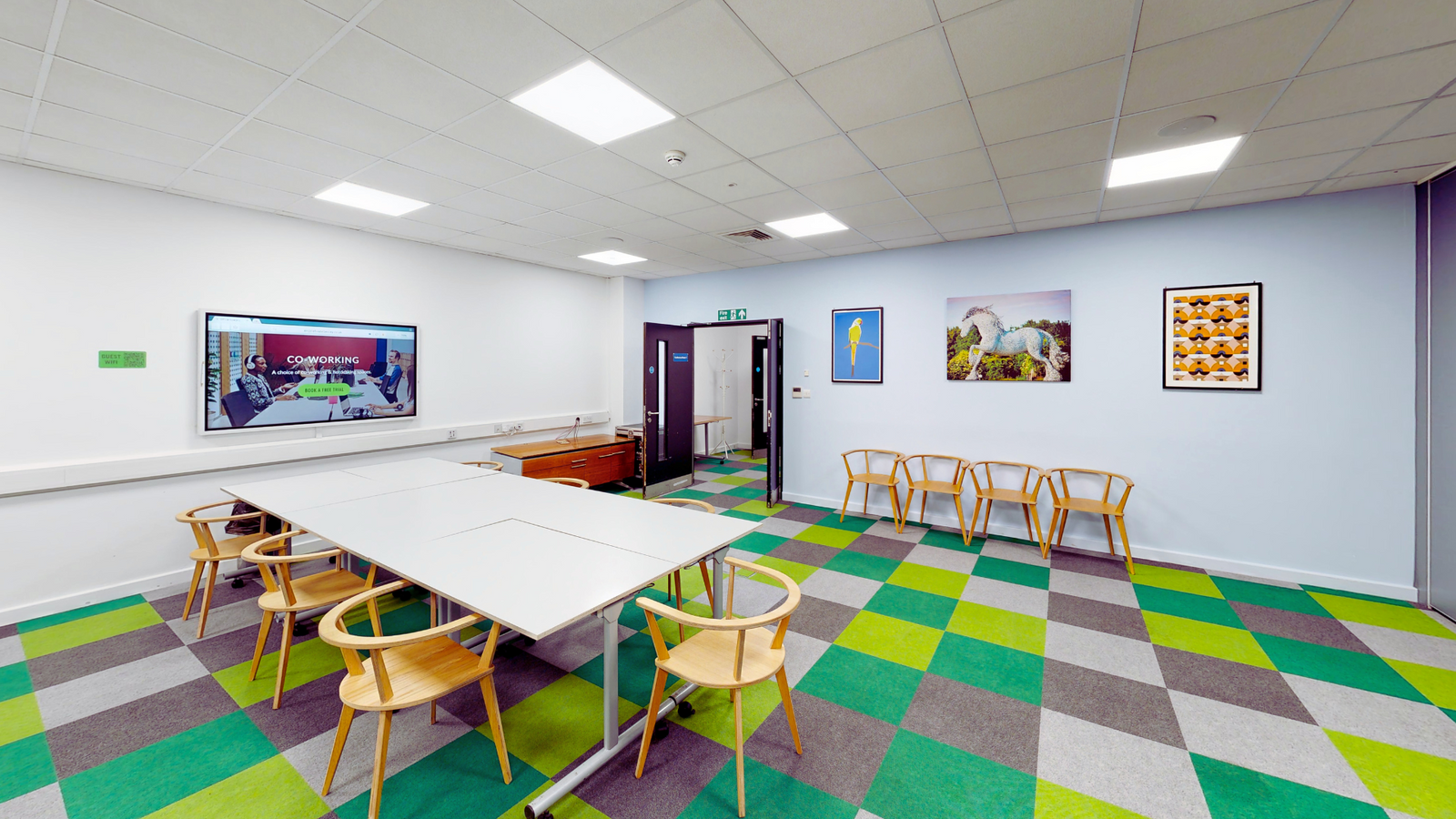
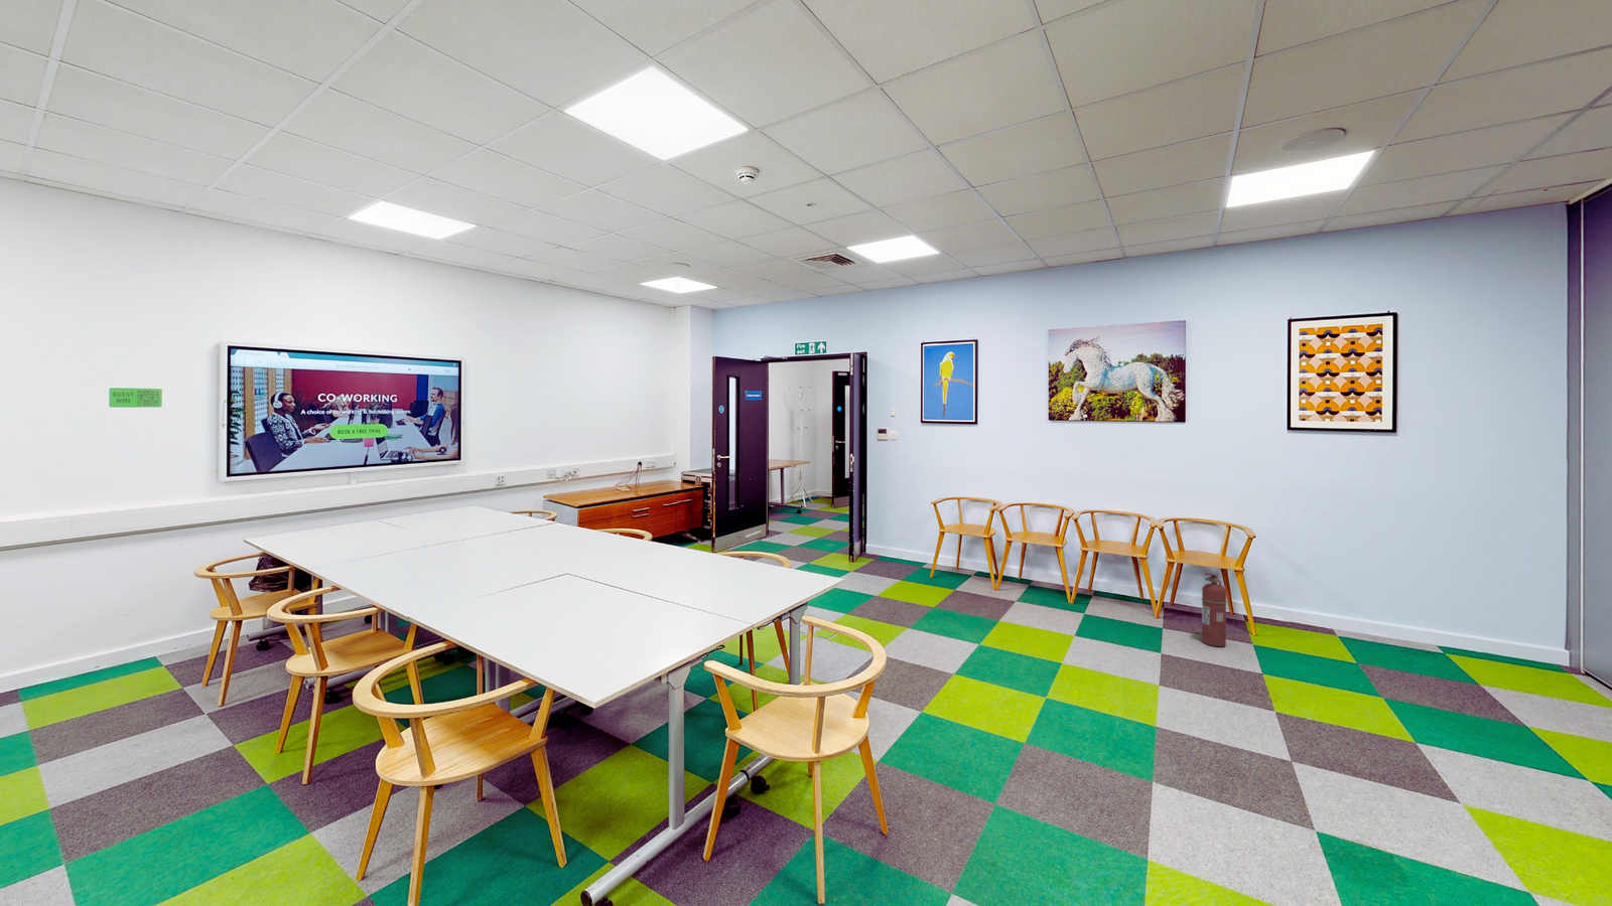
+ fire extinguisher (1213, 607)
